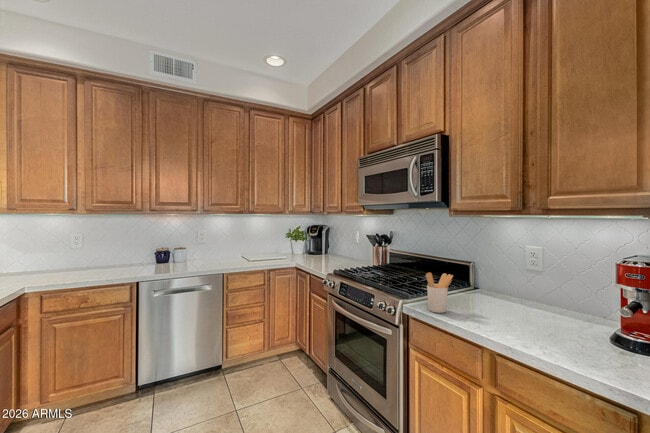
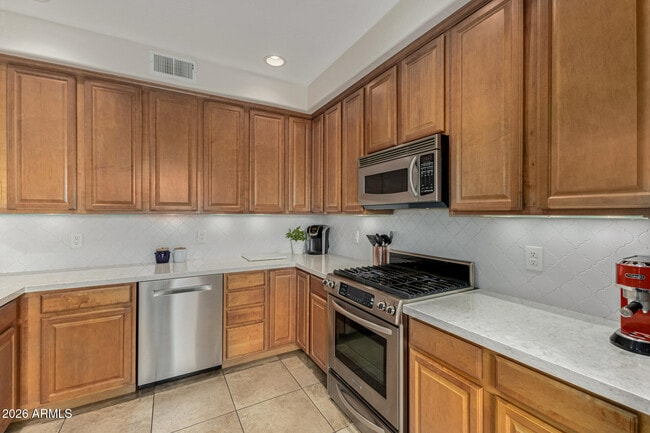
- utensil holder (440, 291)
